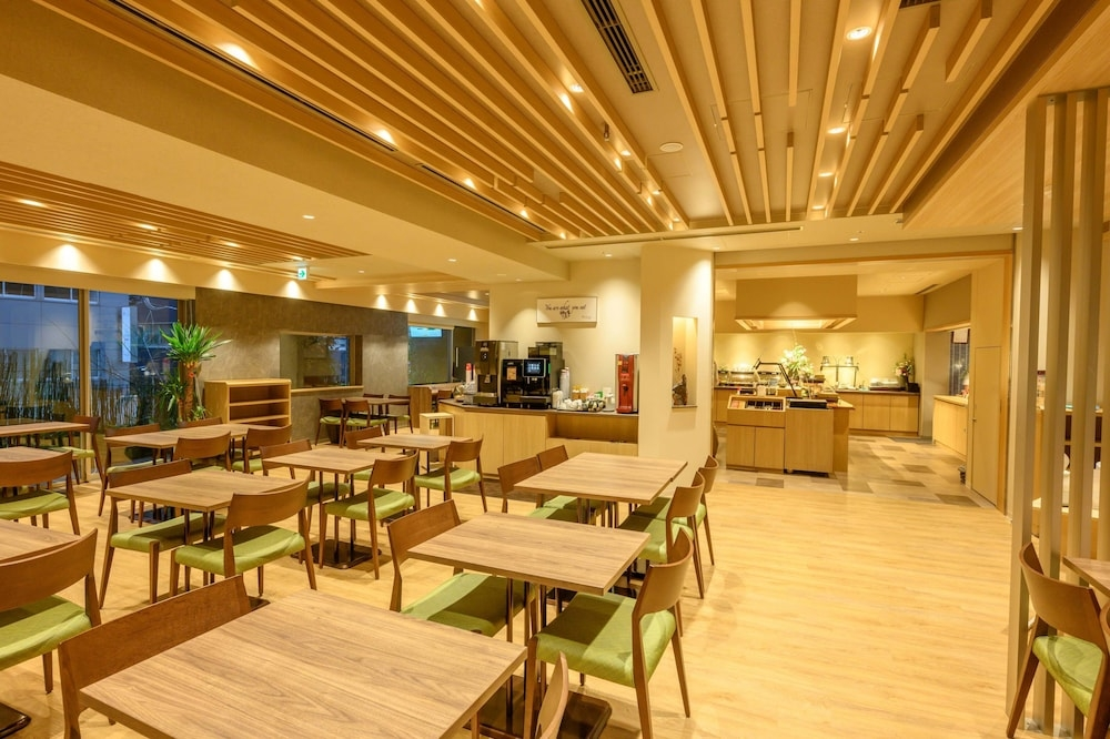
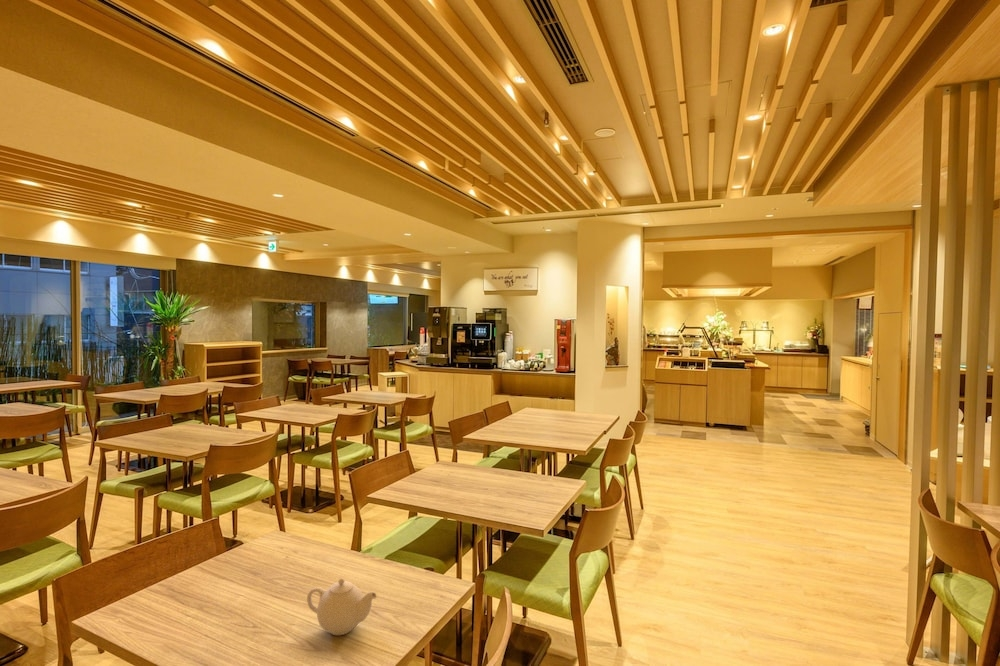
+ teapot (341, 603)
